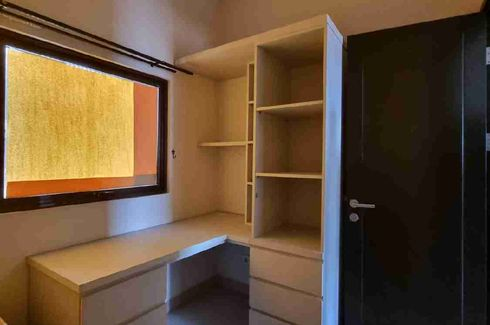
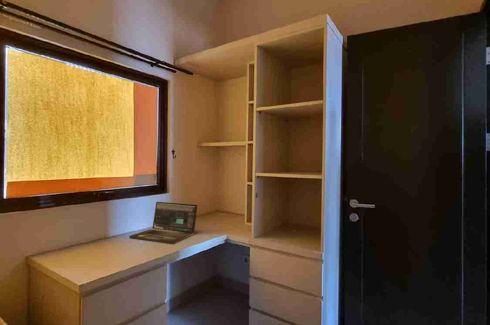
+ laptop (164, 220)
